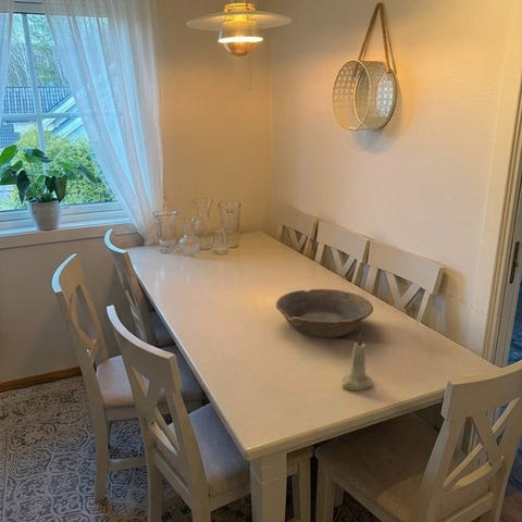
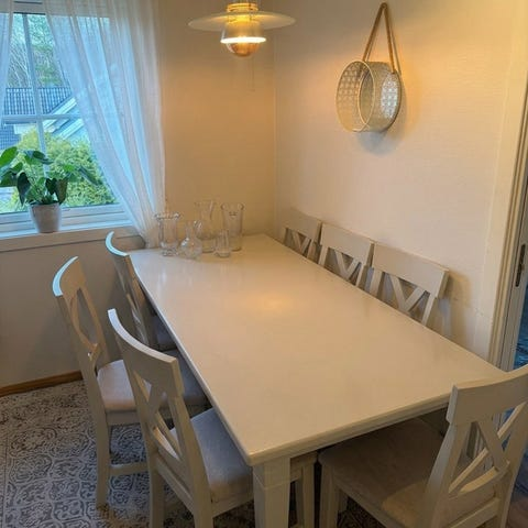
- candle (357, 359)
- bowl (323, 314)
